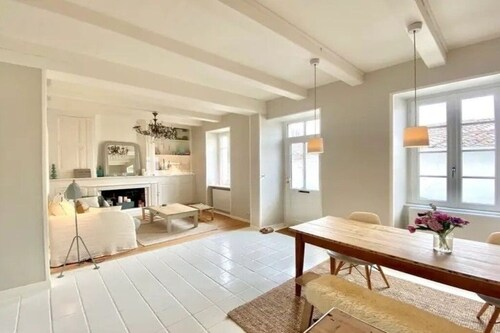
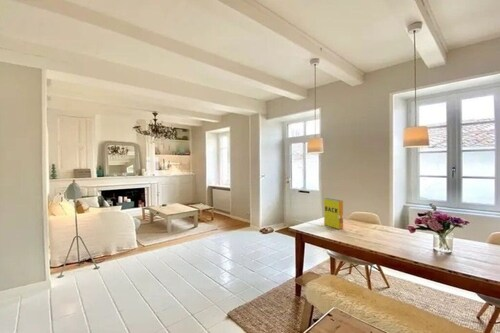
+ book (333, 212)
